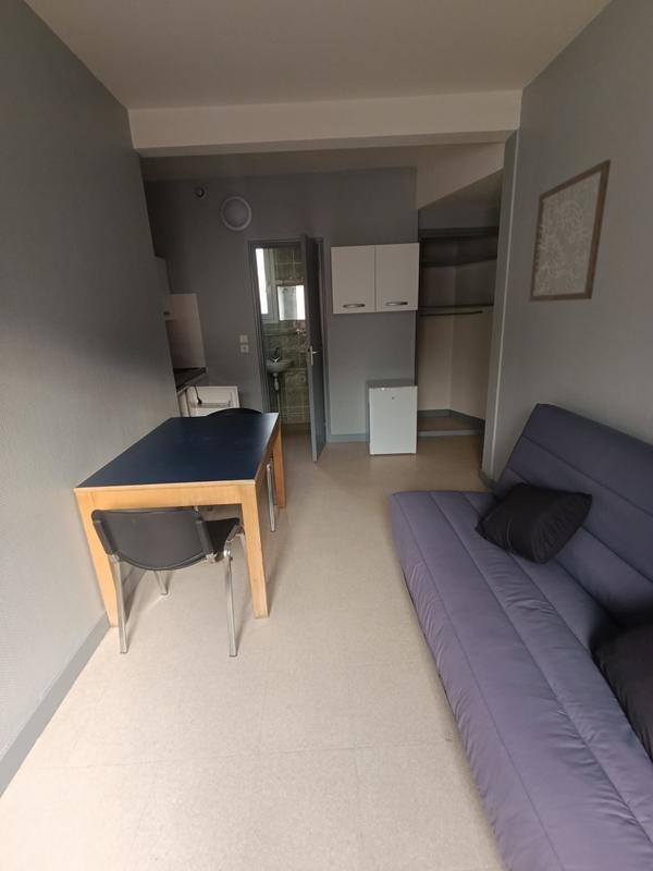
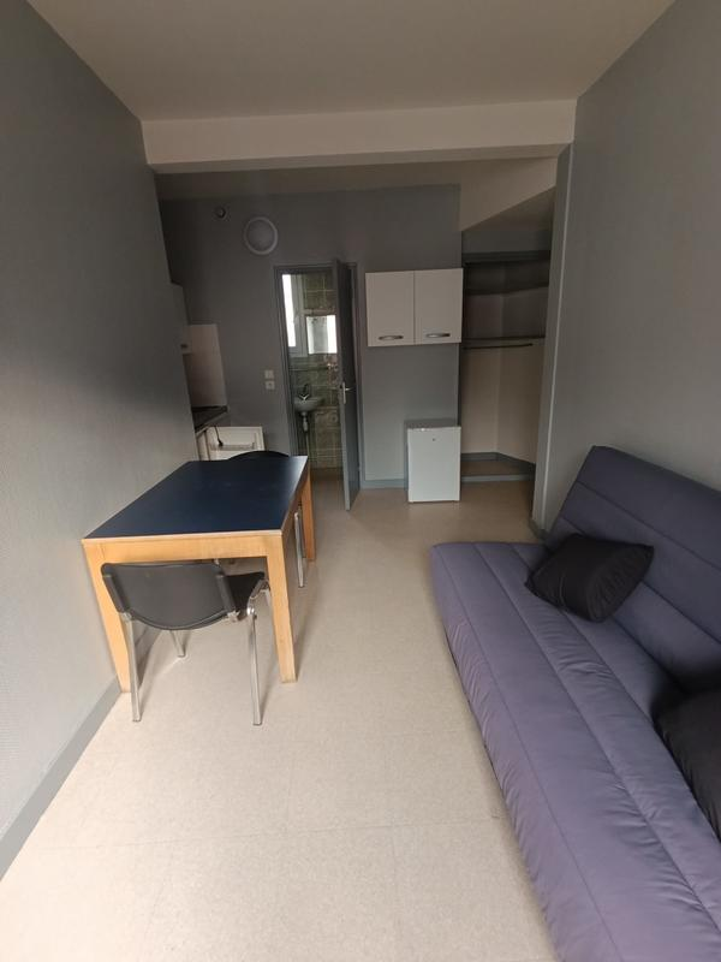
- wall art (566, 241)
